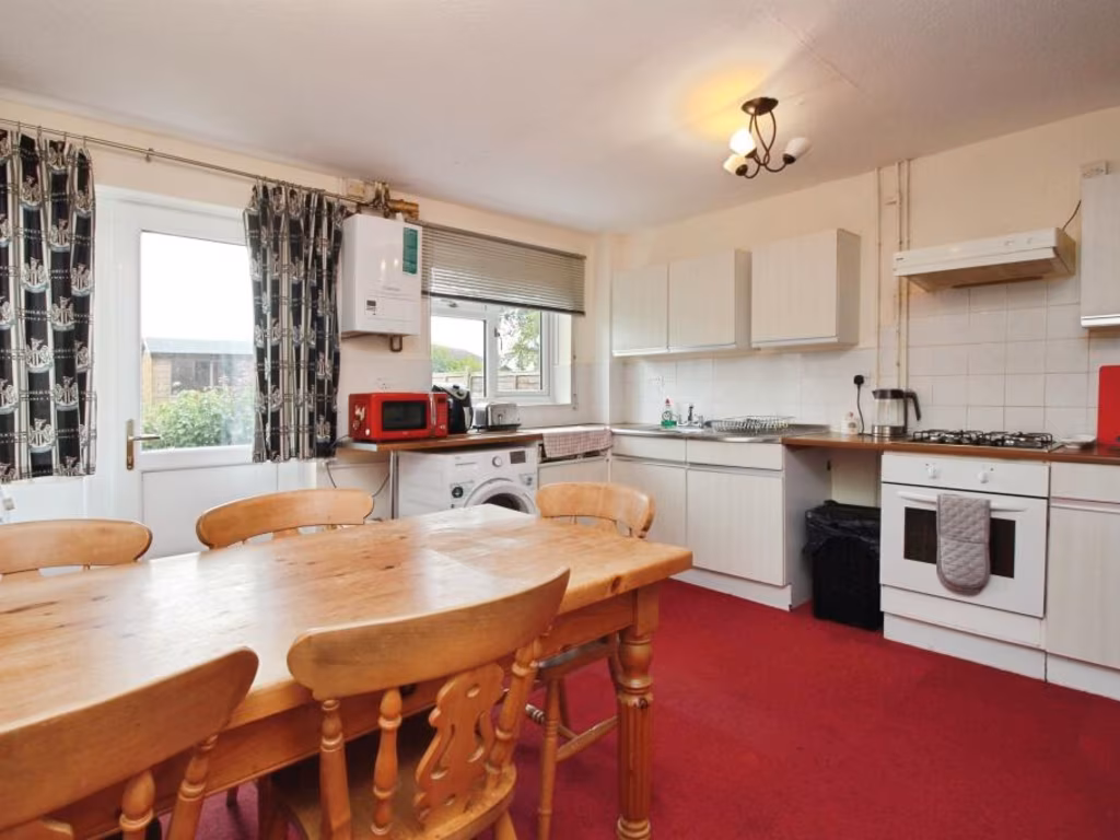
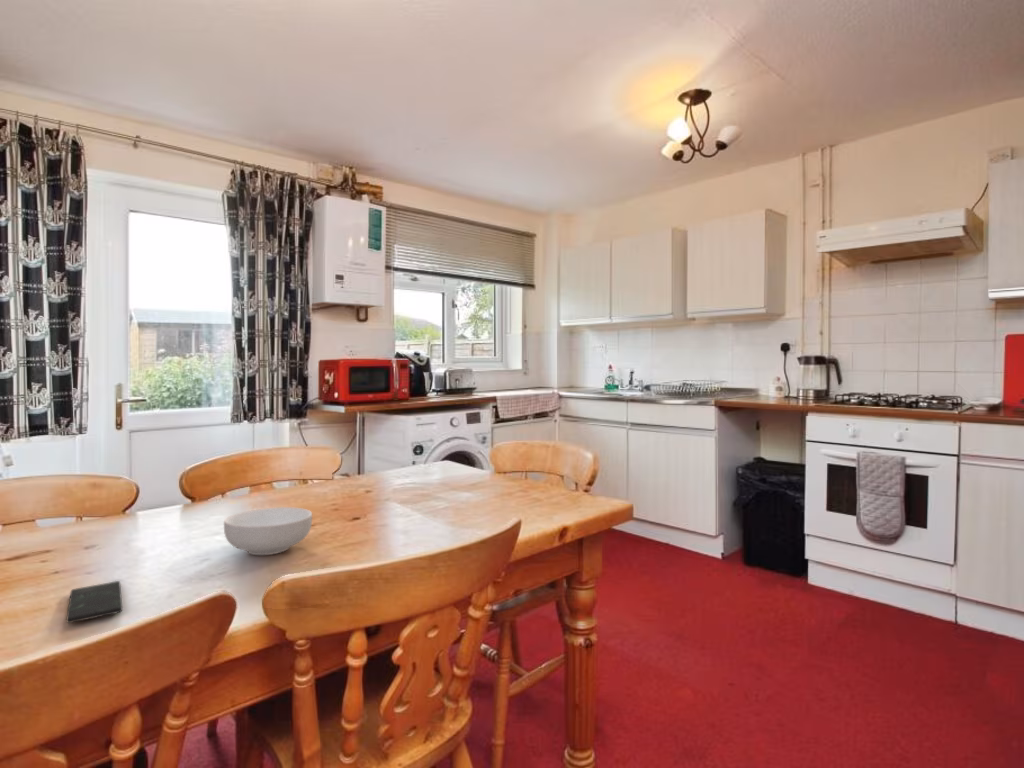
+ cereal bowl (269, 532)
+ smartphone (95, 600)
